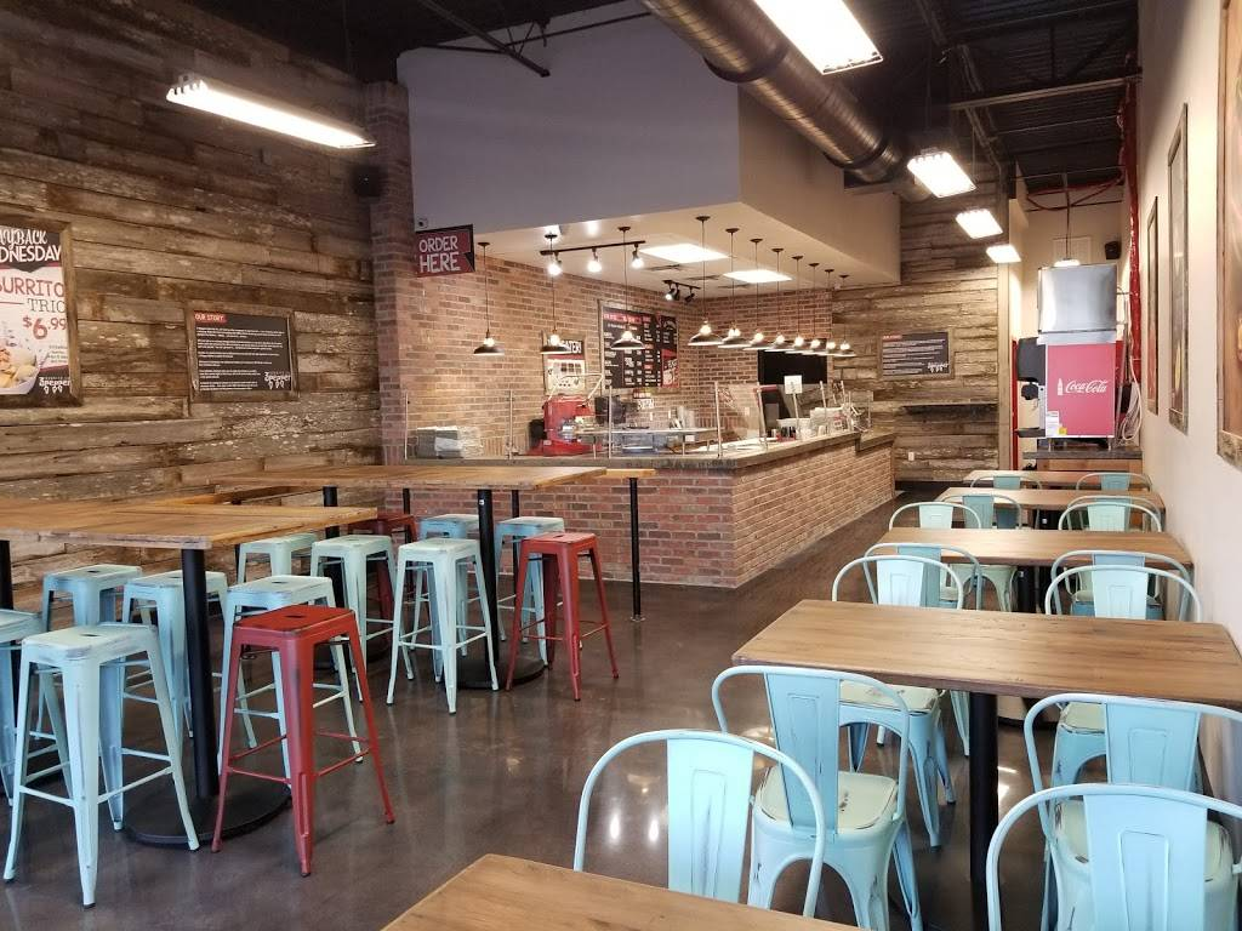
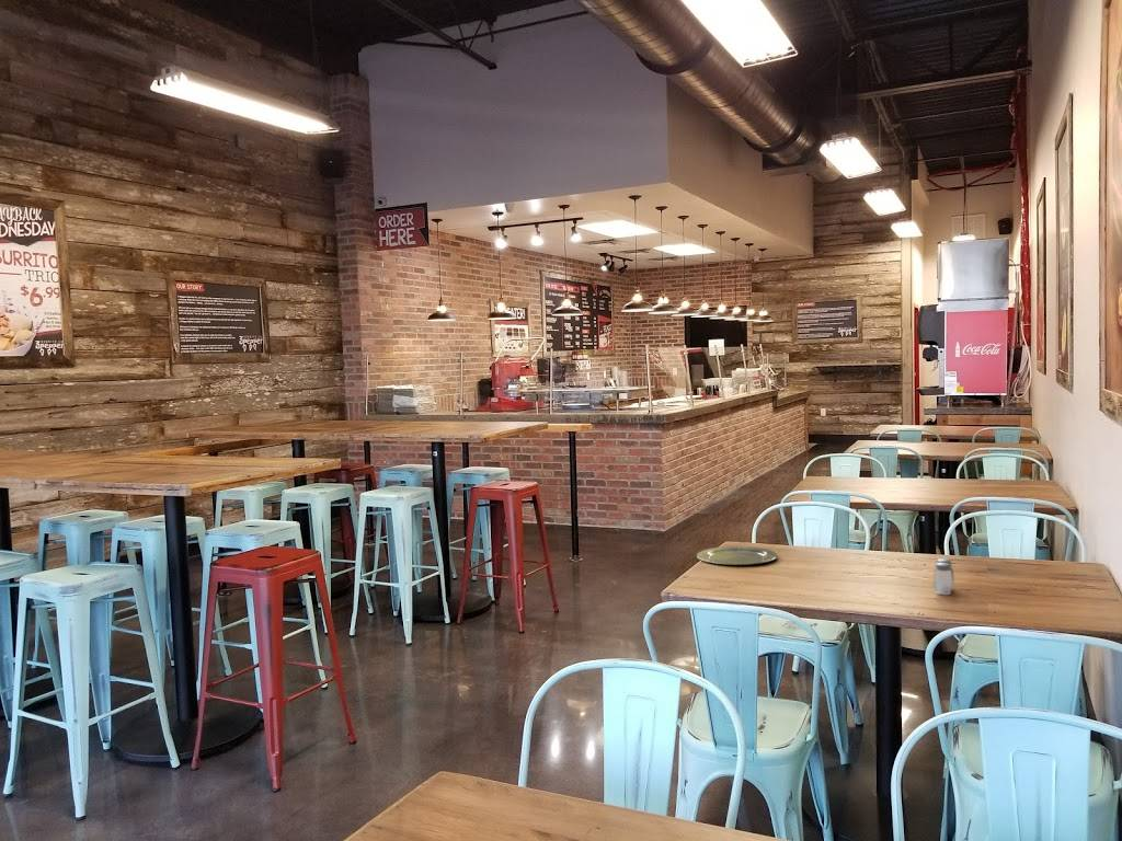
+ salt and pepper shaker (943, 576)
+ plate (736, 555)
